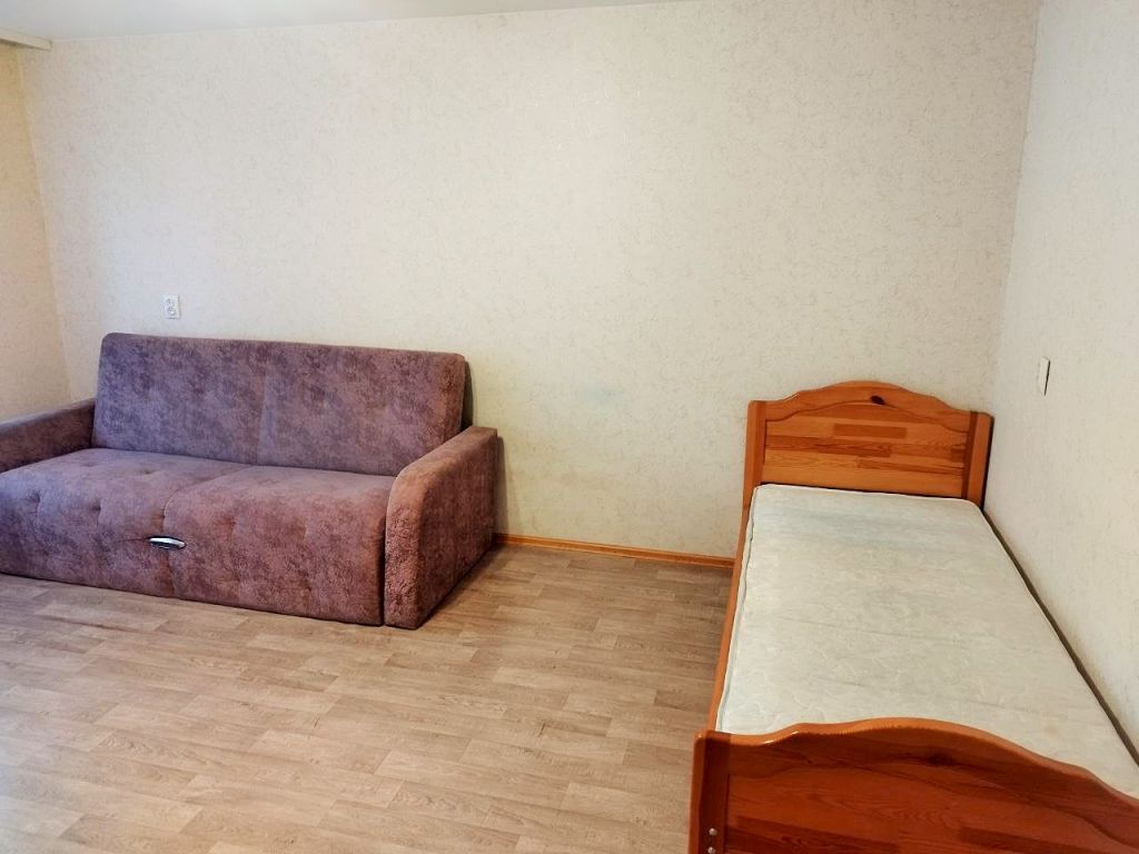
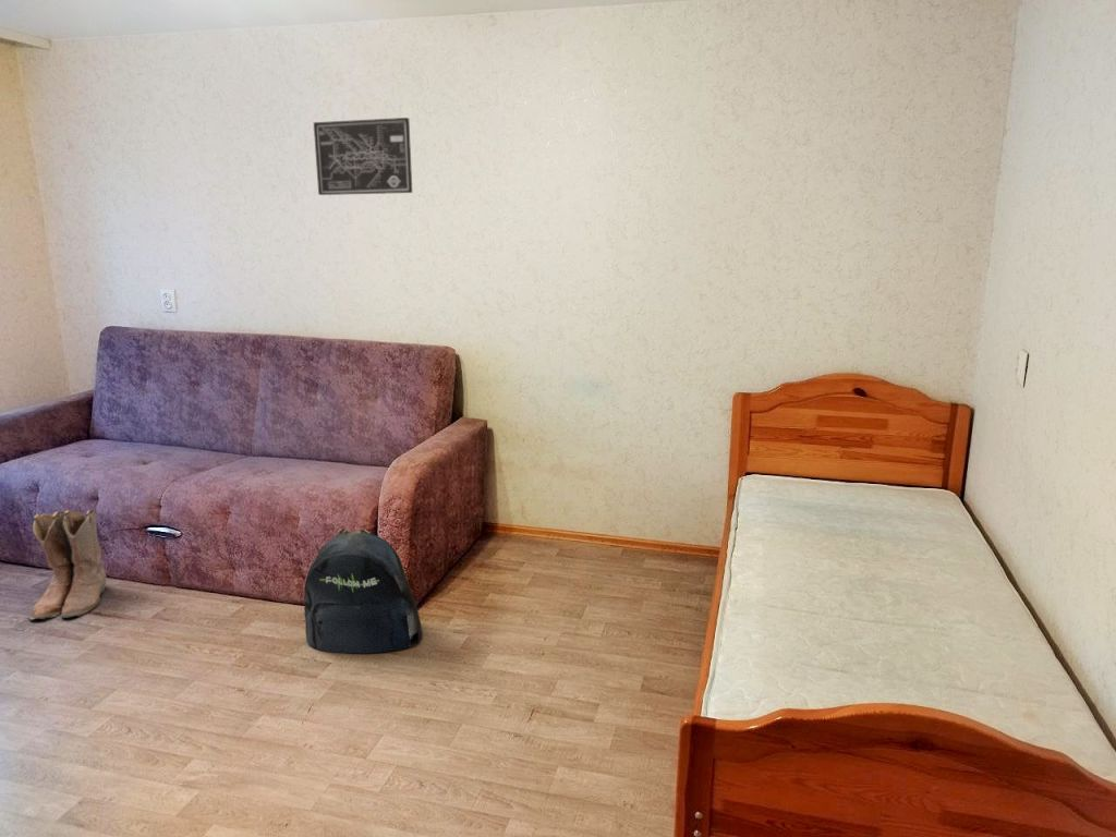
+ backpack (362, 584)
+ boots (64, 559)
+ wall art (362, 157)
